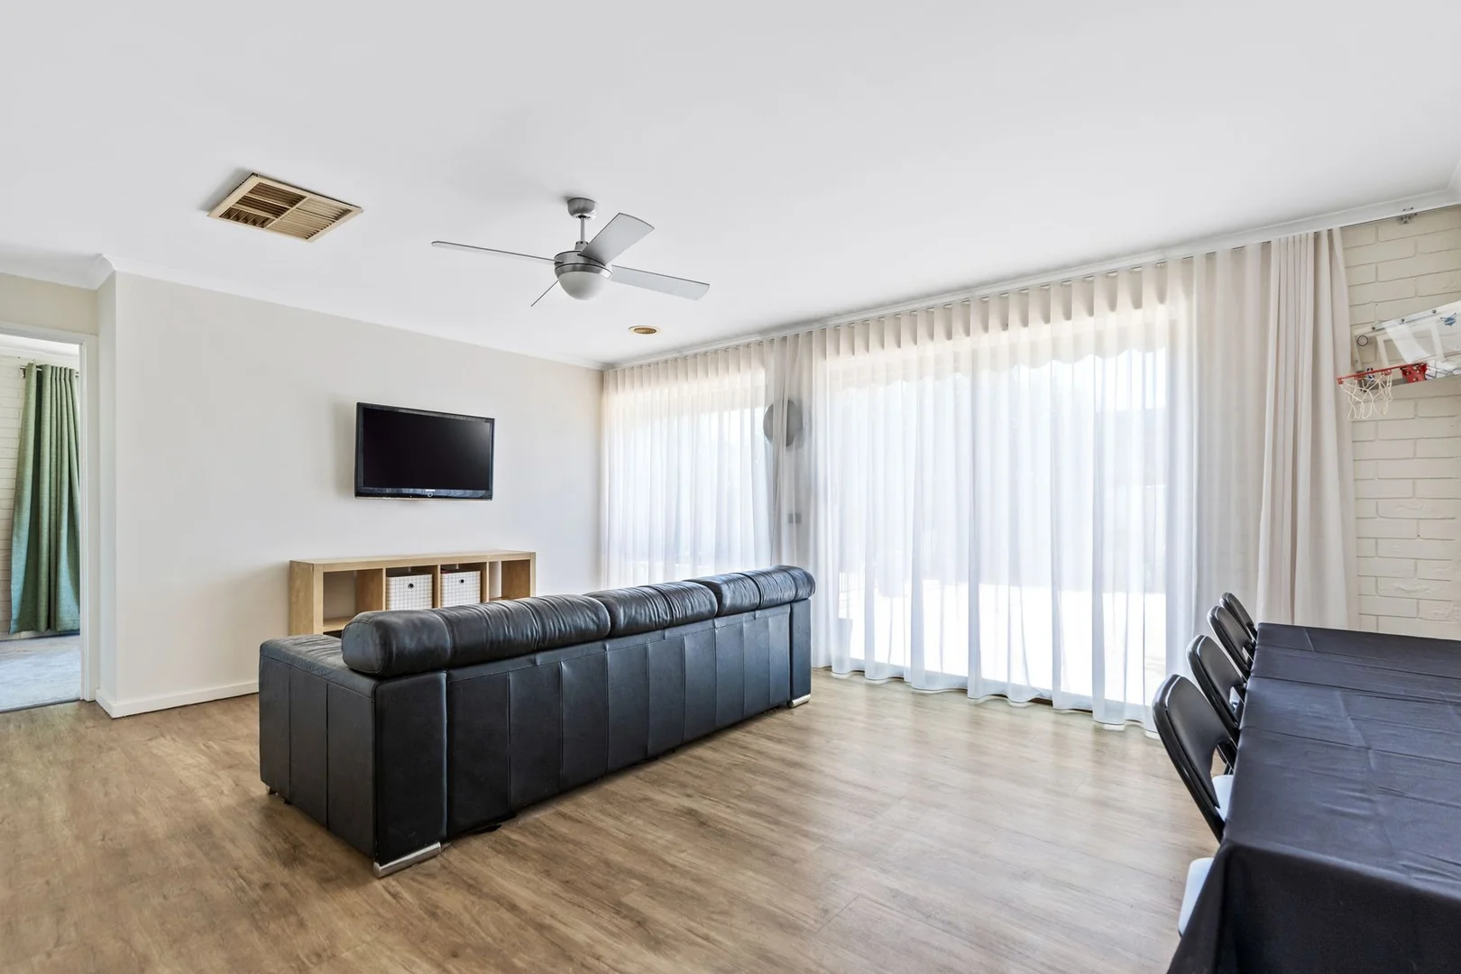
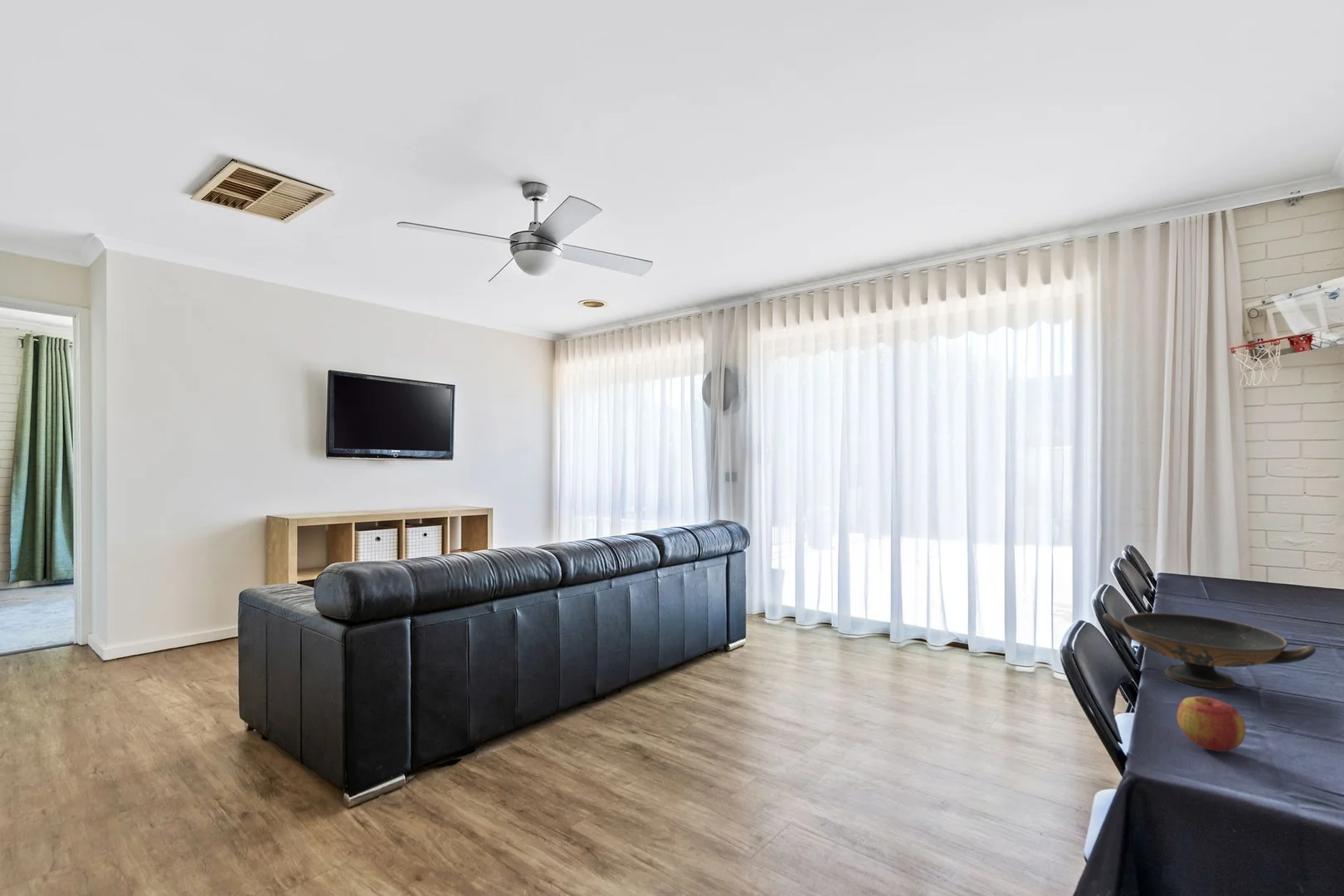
+ decorative bowl (1199, 653)
+ apple (1210, 723)
